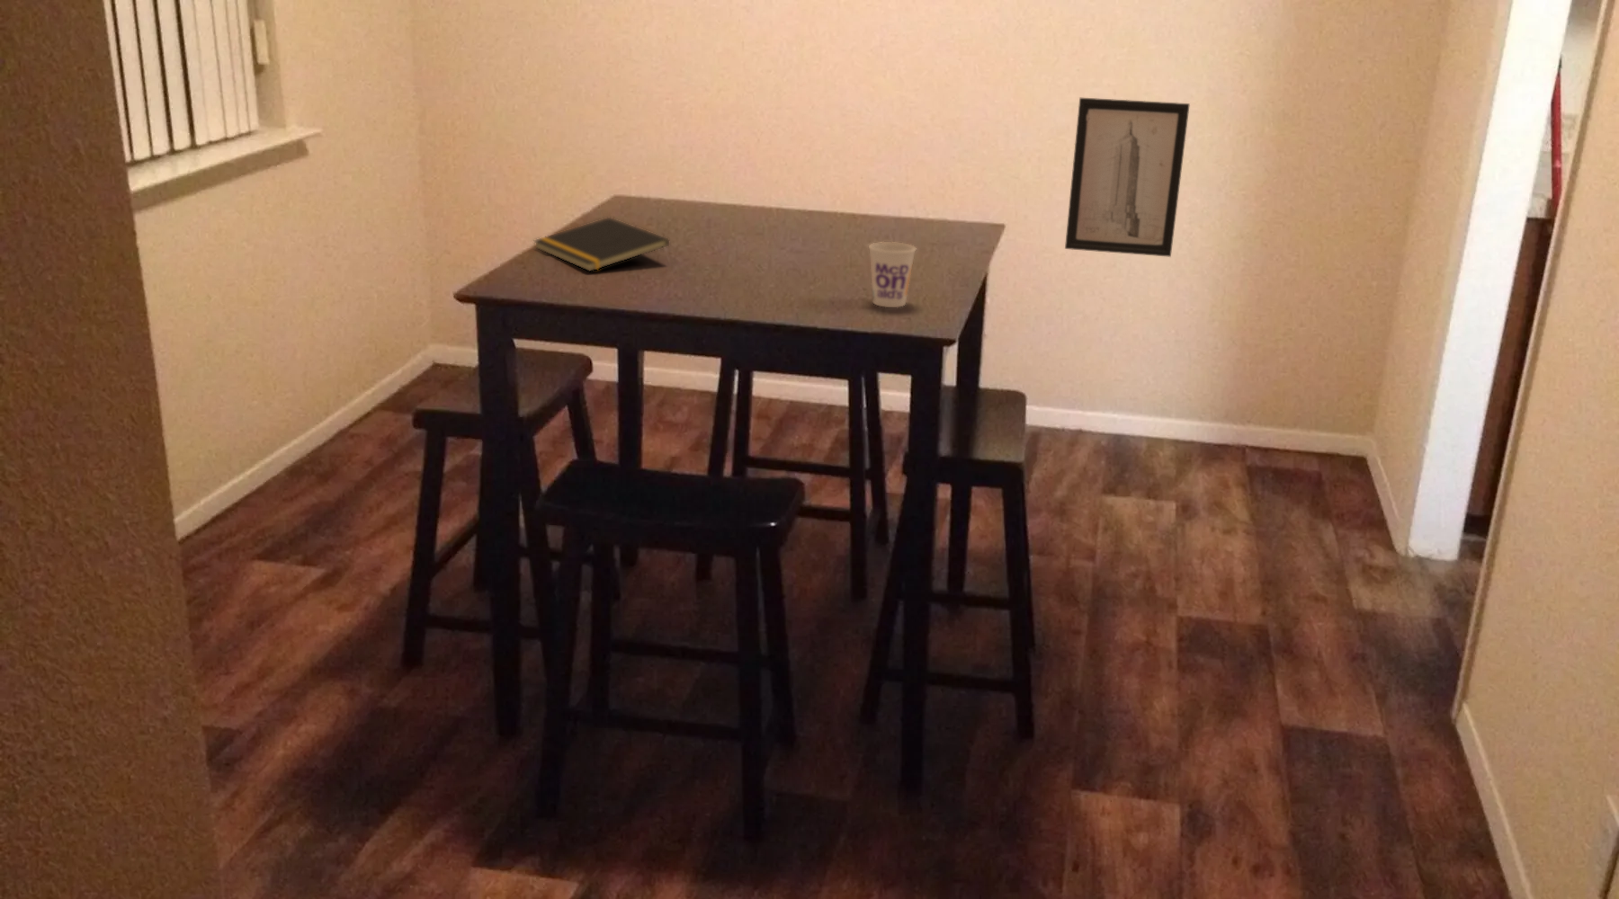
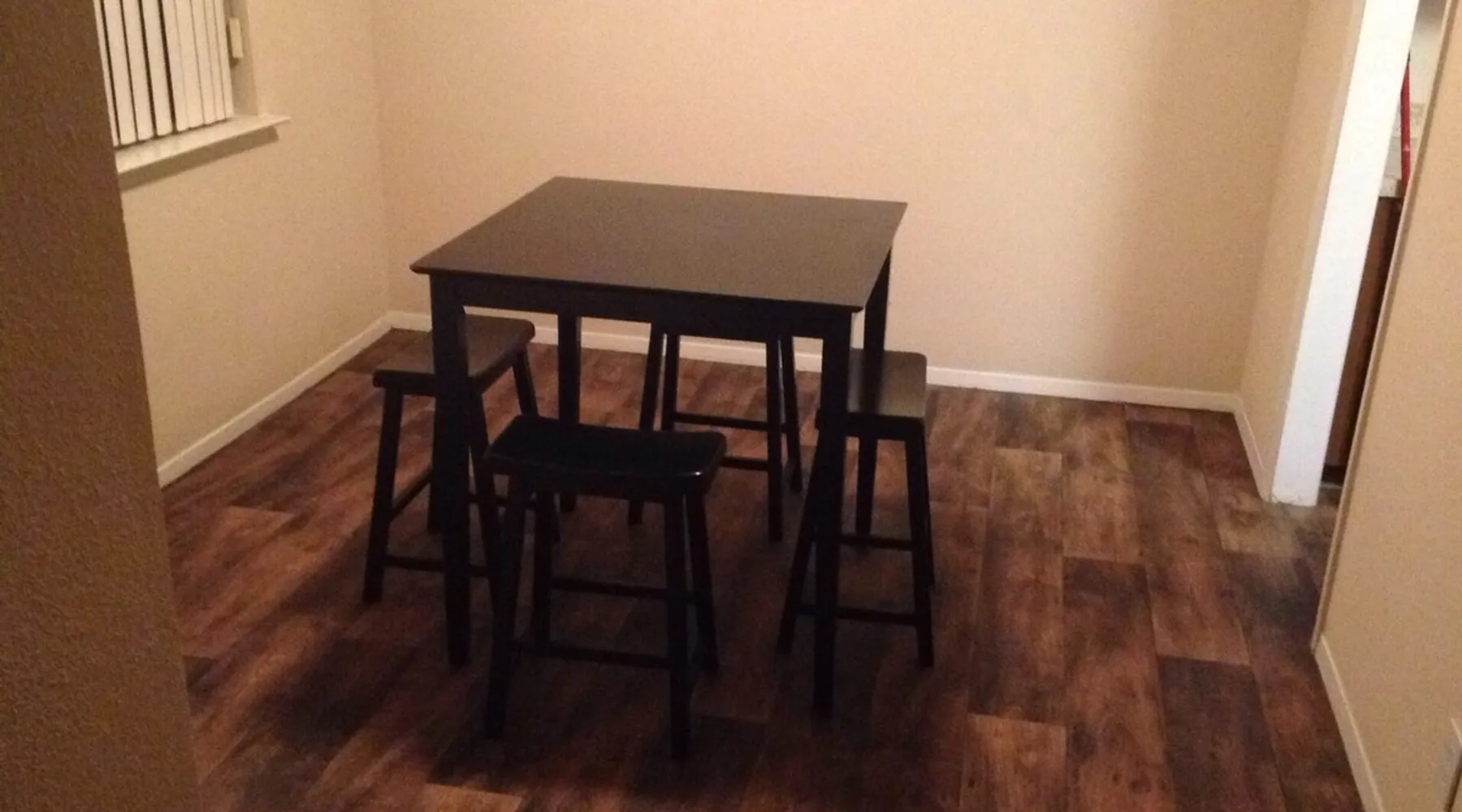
- wall art (1125, 177)
- notepad (600, 242)
- cup (890, 275)
